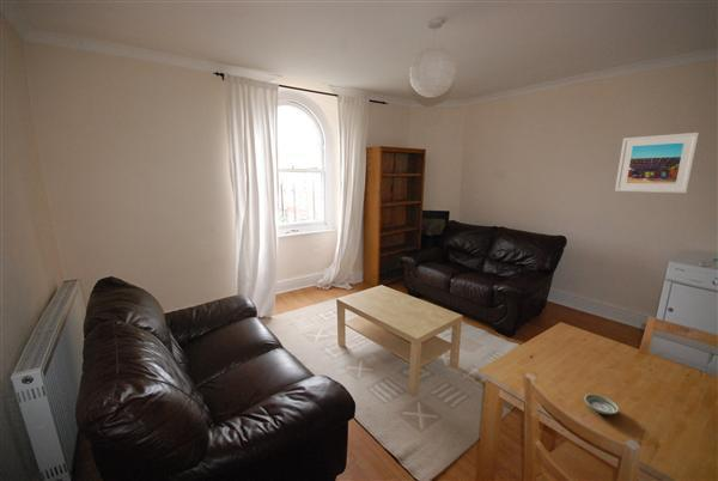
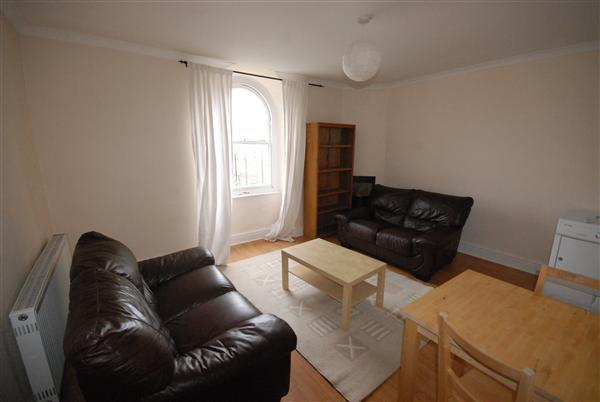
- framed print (653, 164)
- saucer (601, 406)
